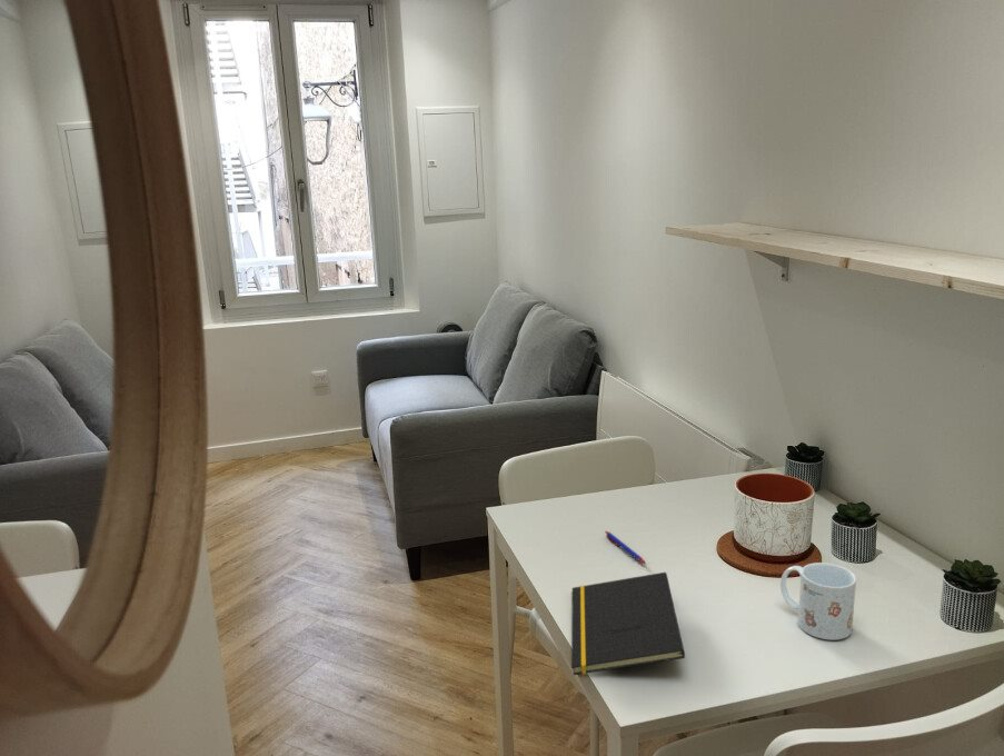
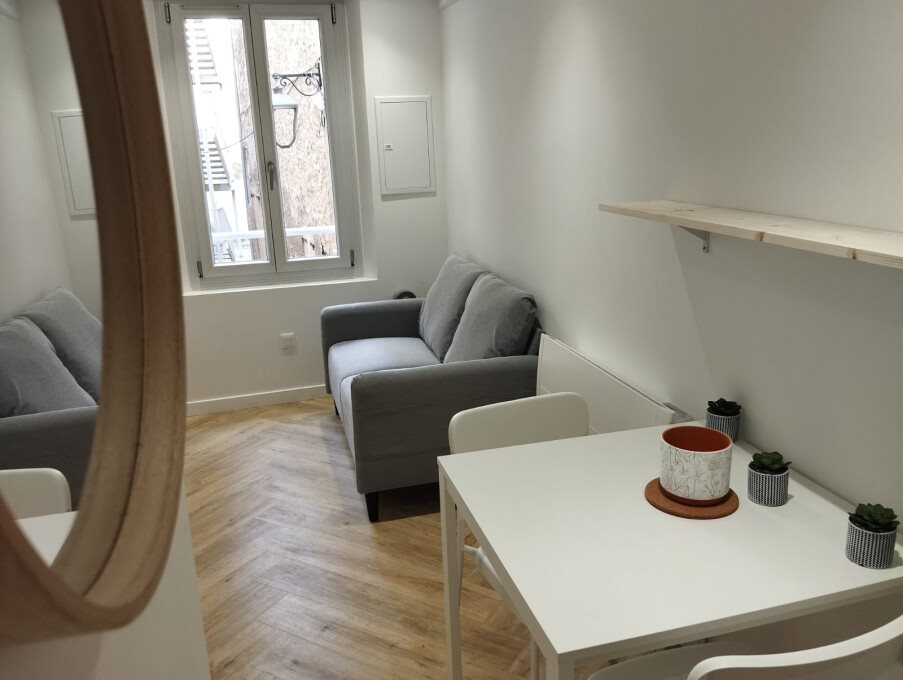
- mug (815, 596)
- notepad (623, 619)
- pen (625, 547)
